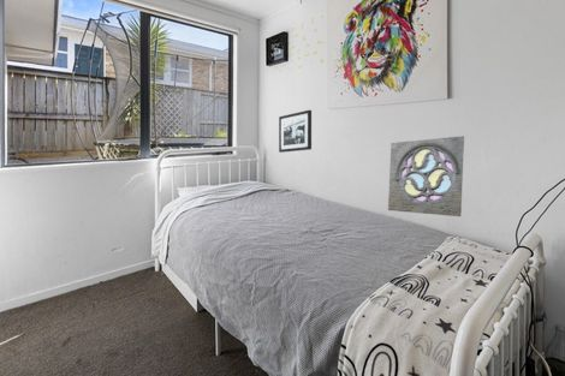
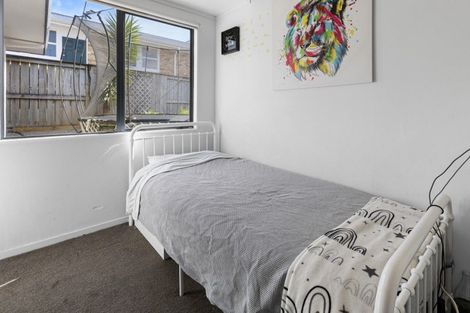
- wall ornament (423, 175)
- picture frame (293, 132)
